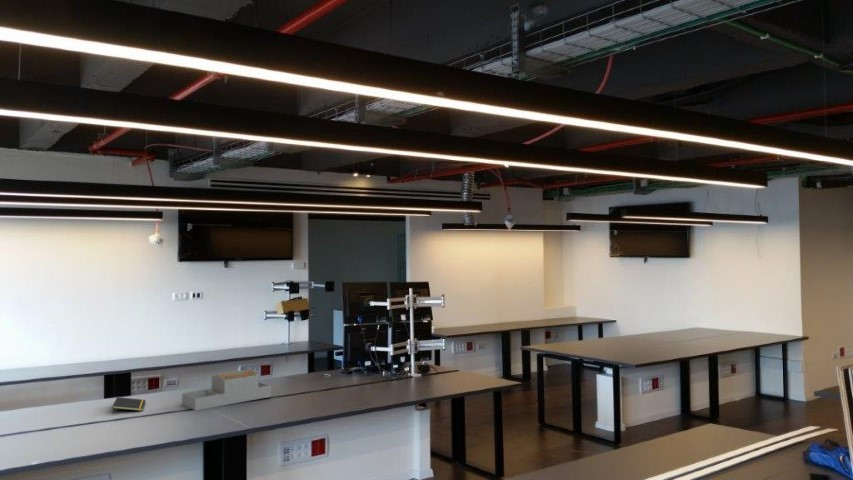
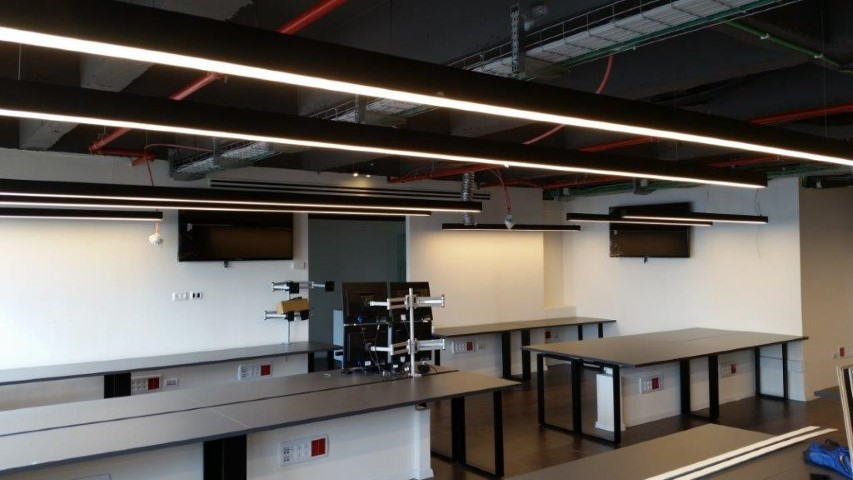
- architectural model (225, 385)
- notepad (129, 403)
